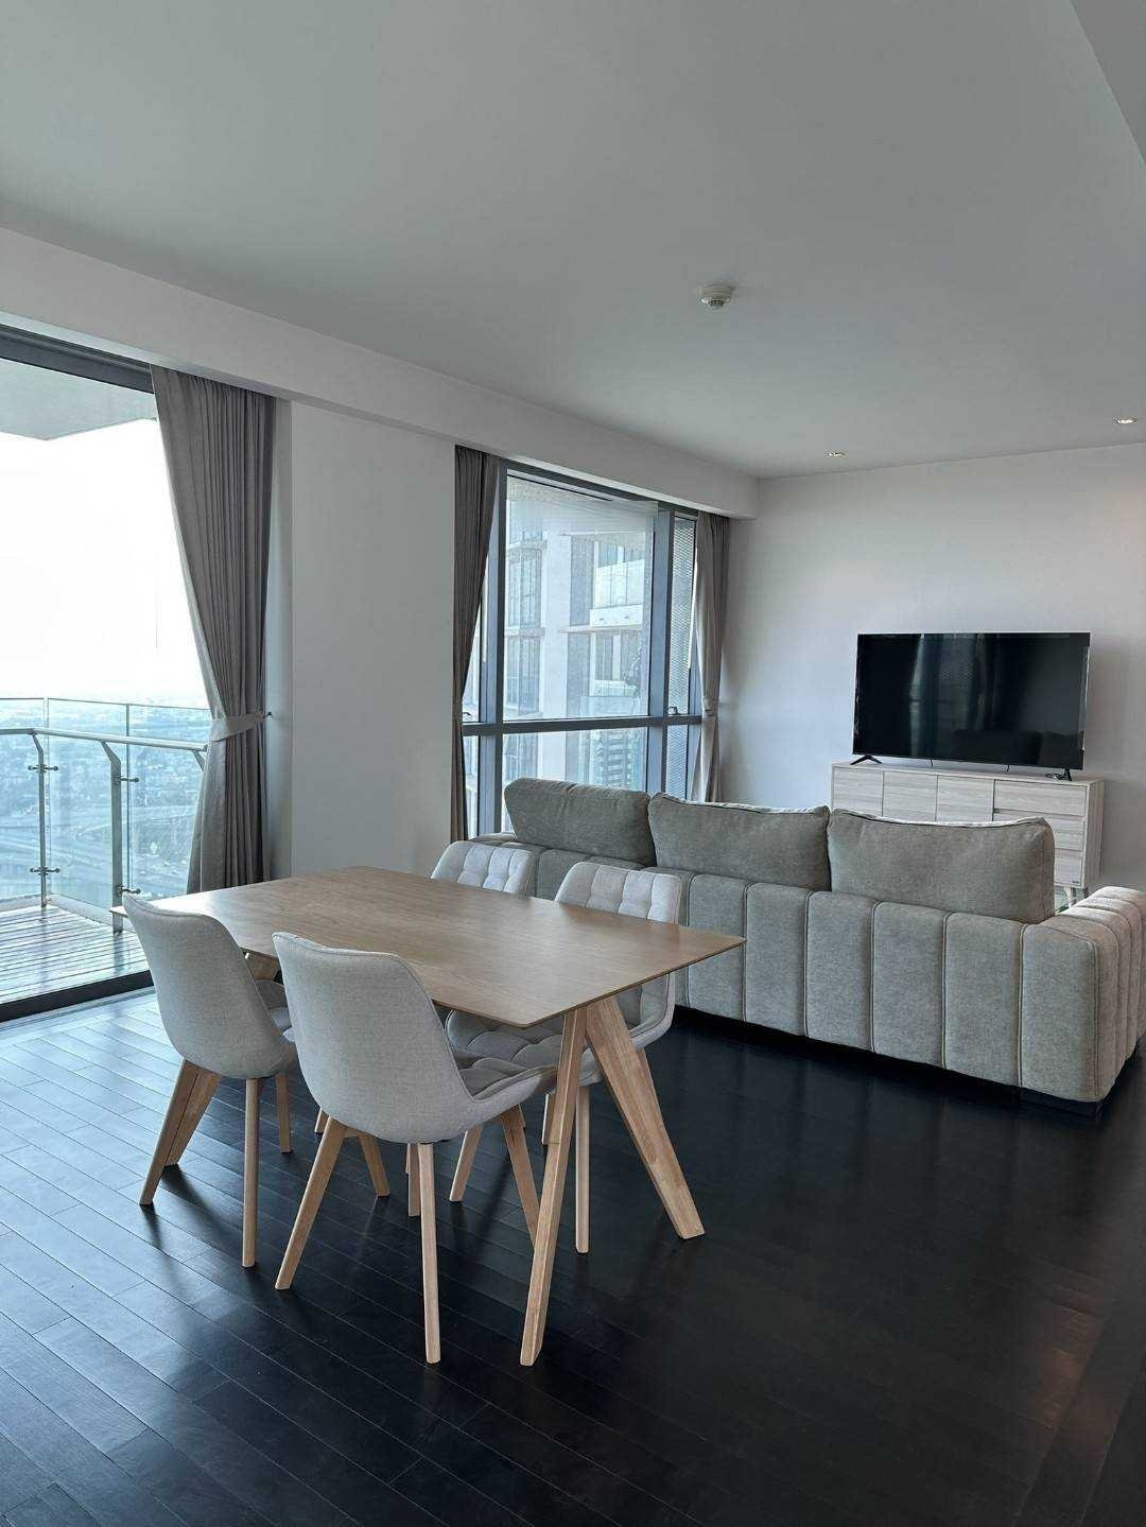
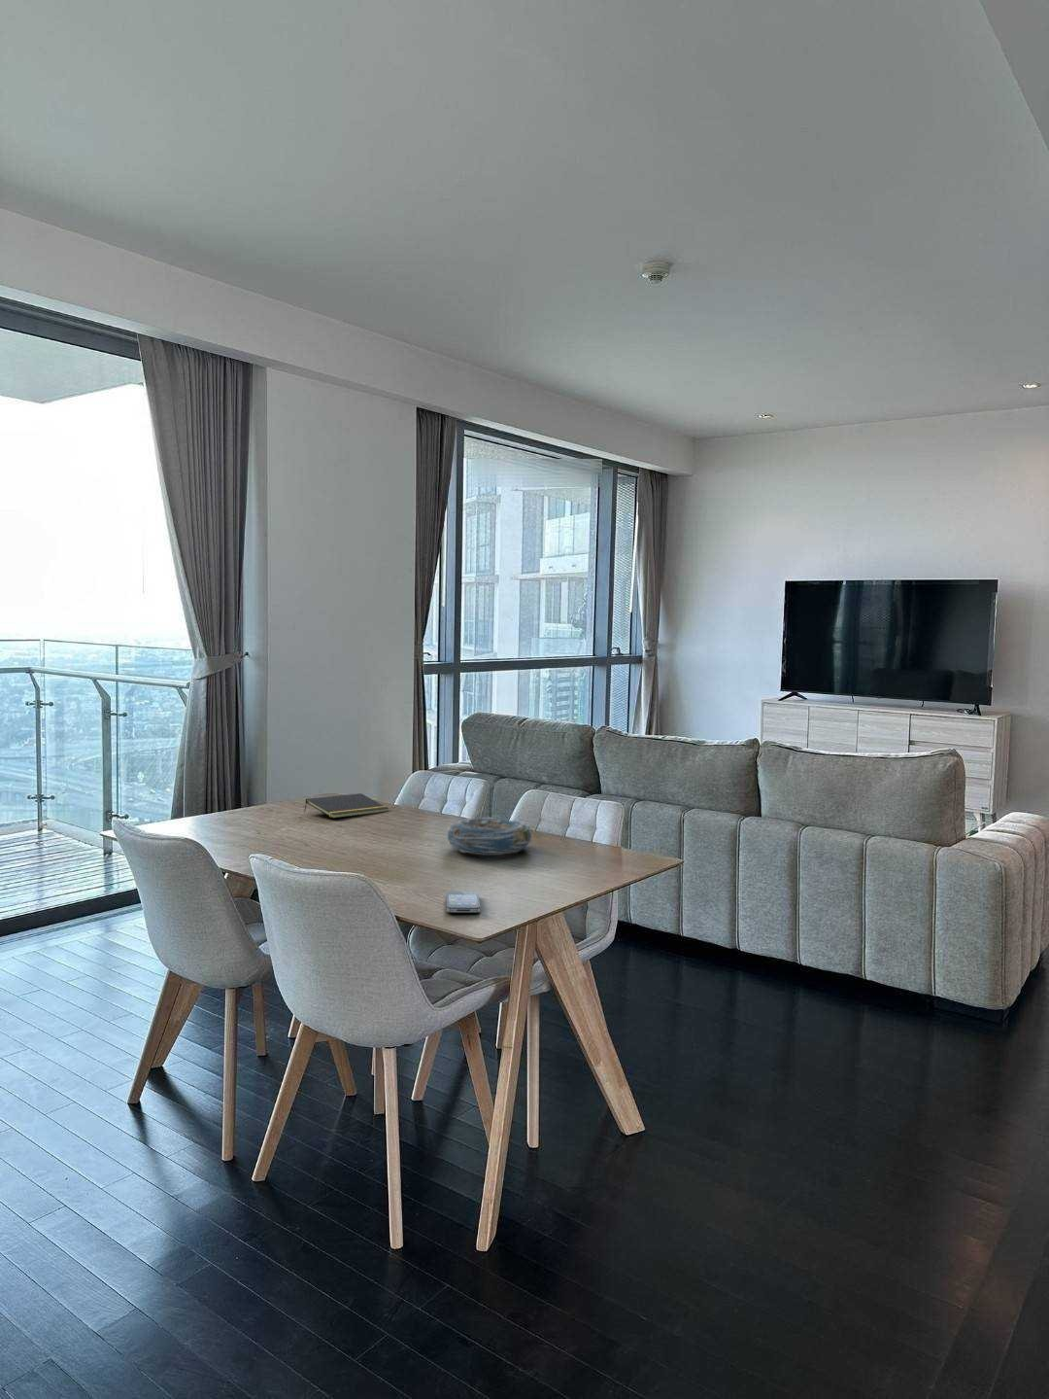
+ smartphone (463, 901)
+ decorative bowl (488, 836)
+ notepad (347, 805)
